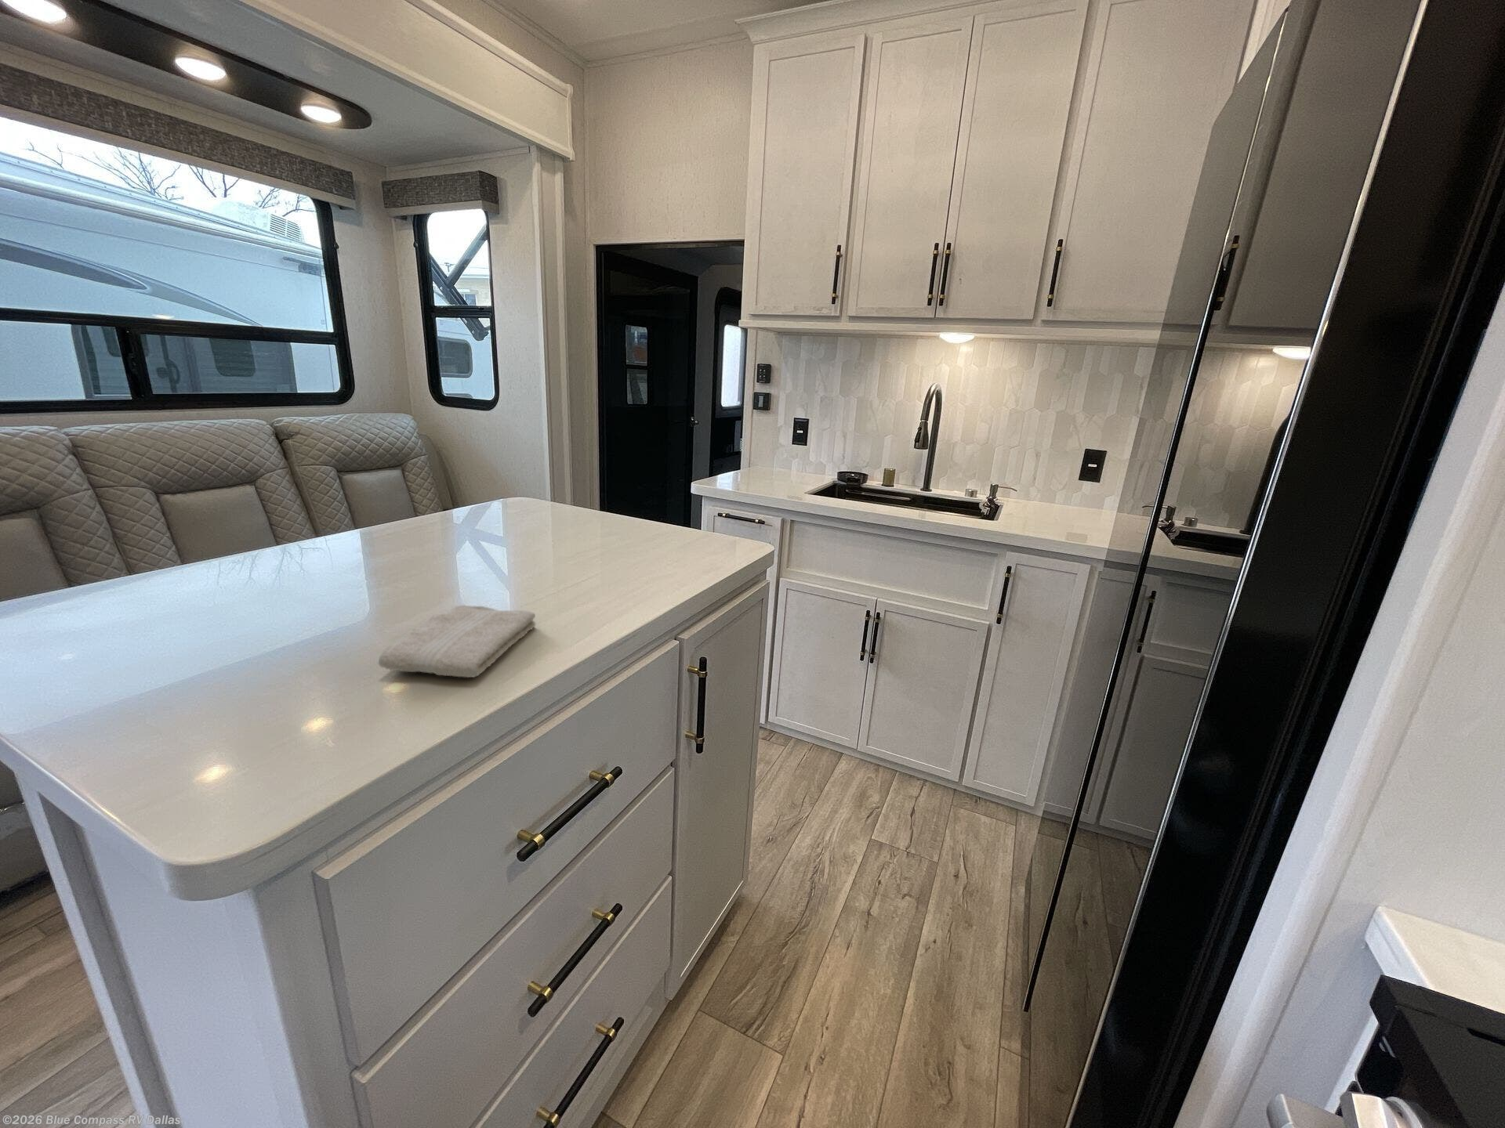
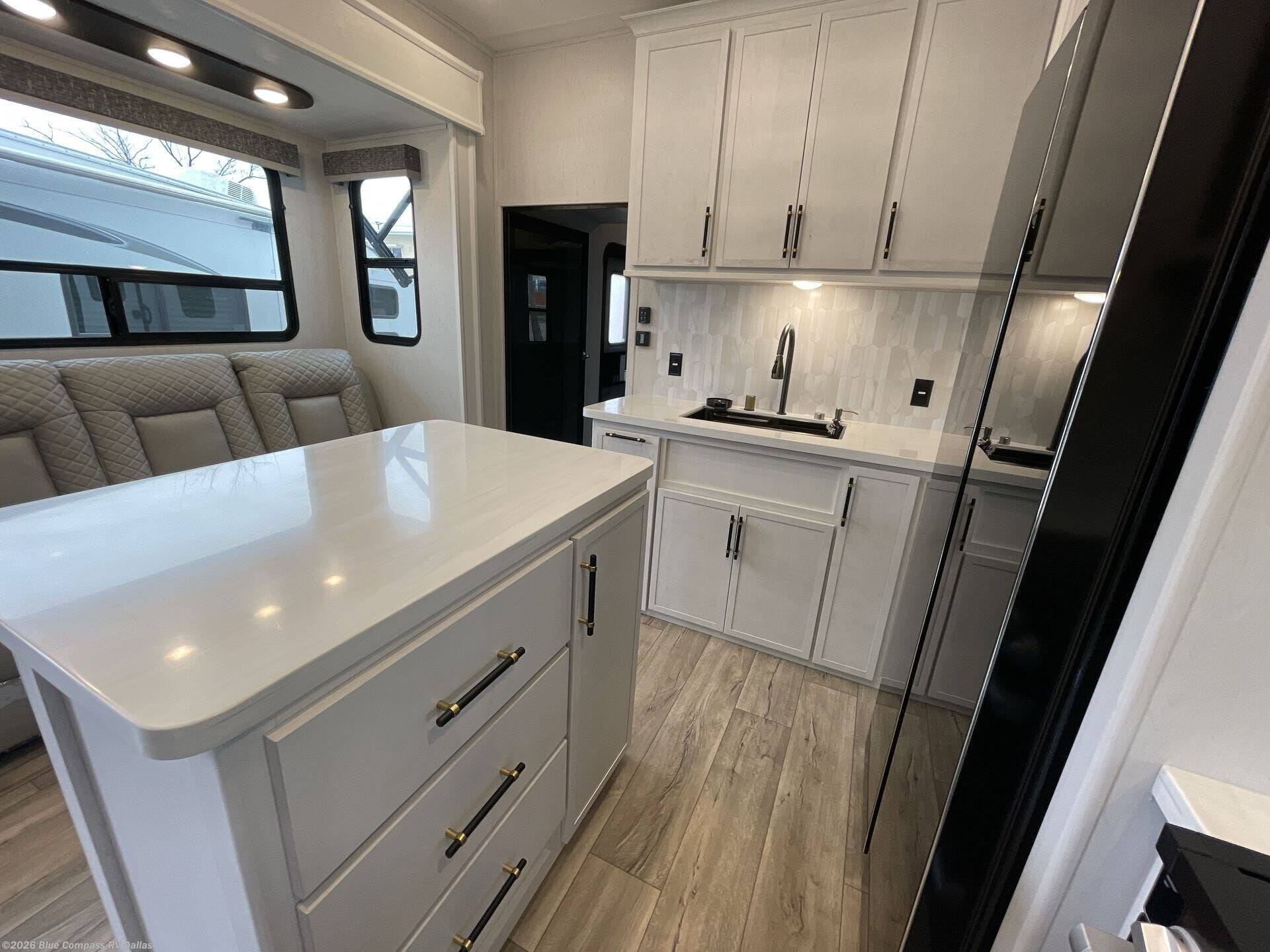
- washcloth (467, 636)
